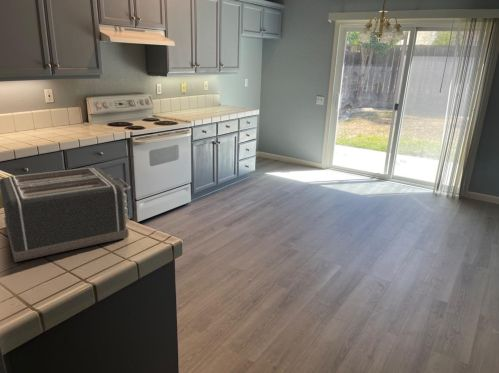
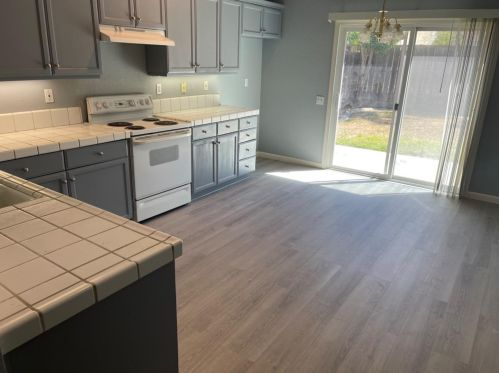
- toaster (70, 205)
